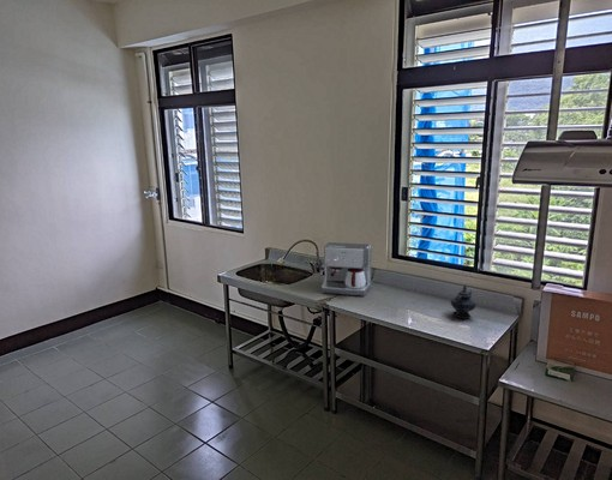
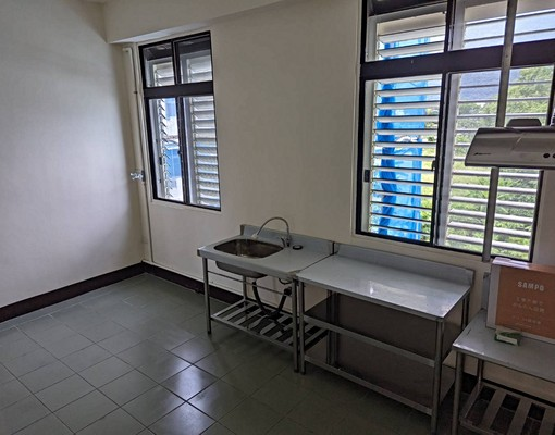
- teapot (463, 300)
- coffee maker (346, 268)
